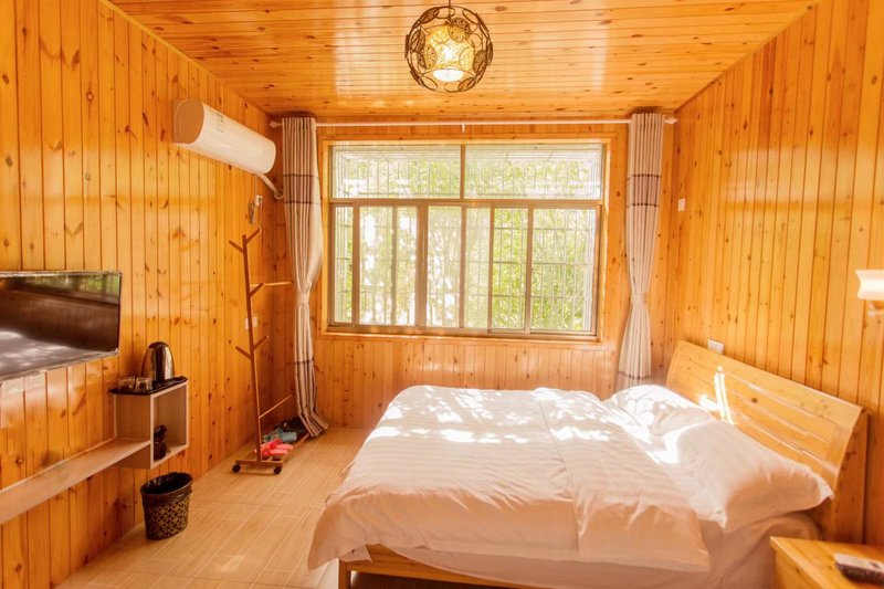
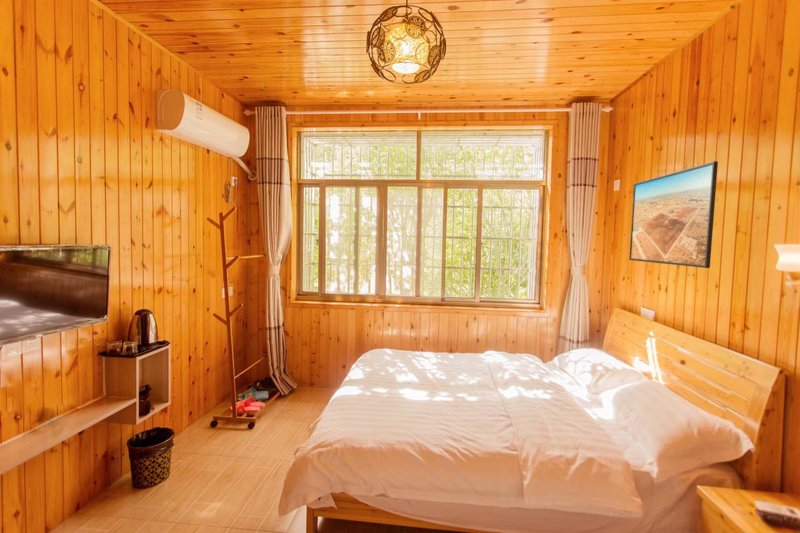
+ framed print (665, 219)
